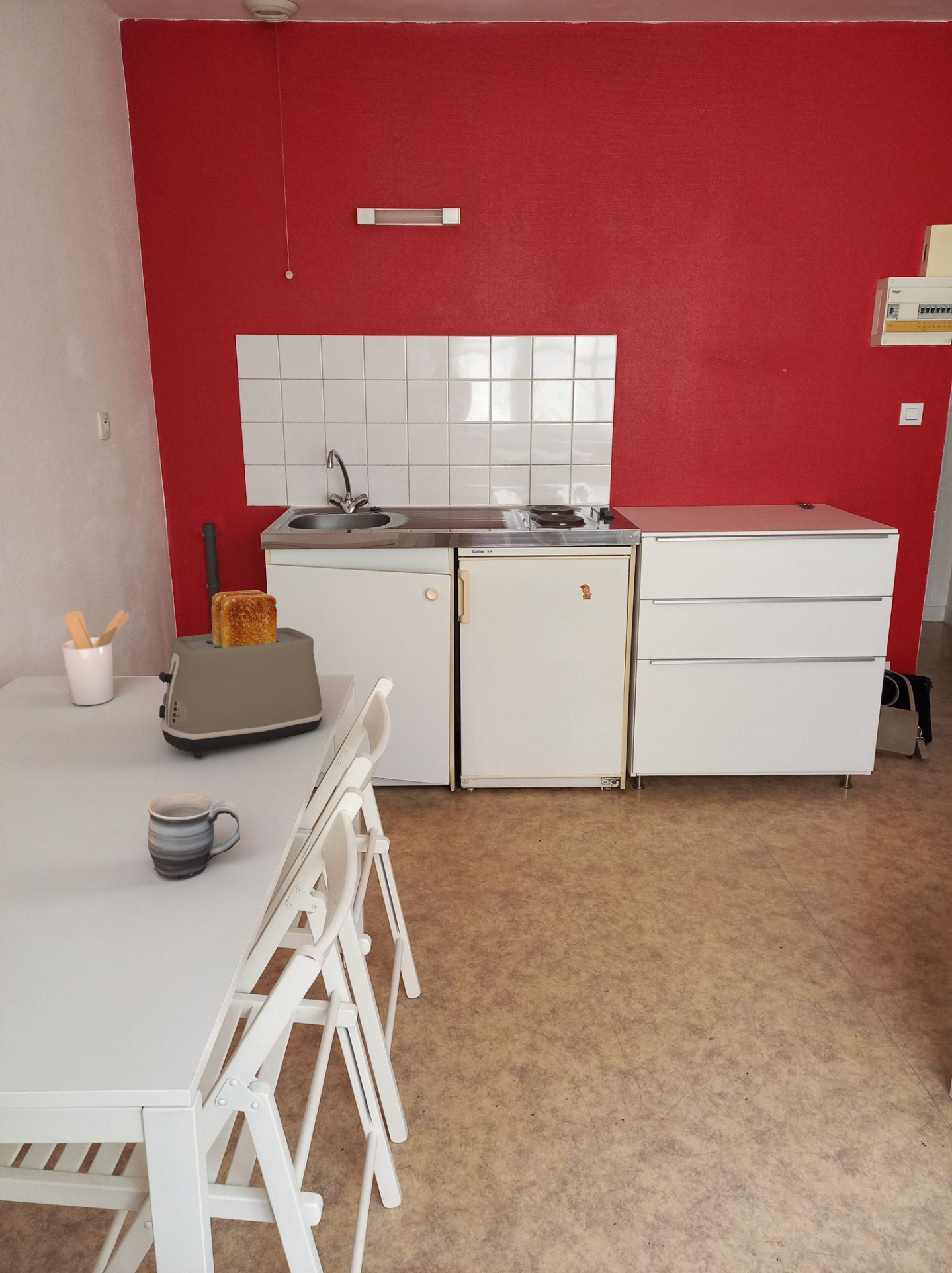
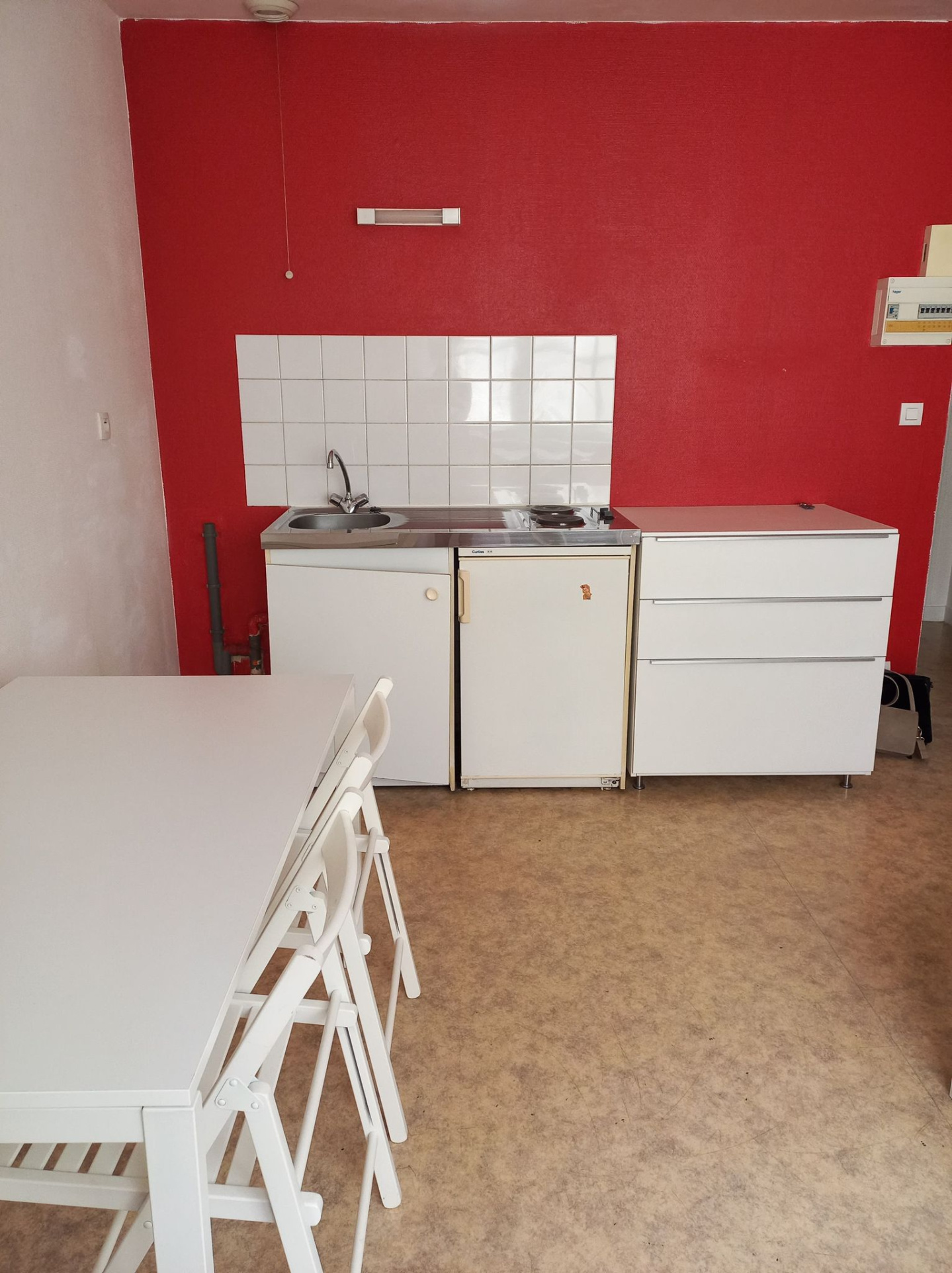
- mug (195, 834)
- utensil holder (100, 655)
- toaster (241, 667)
